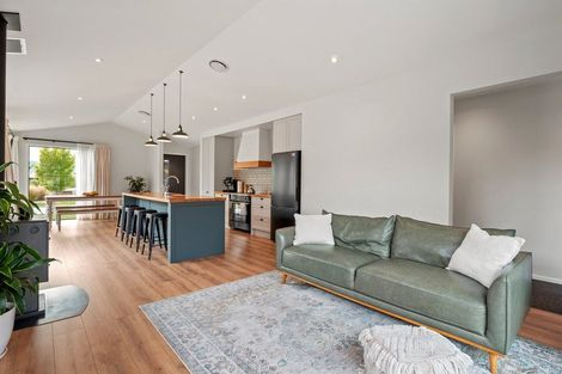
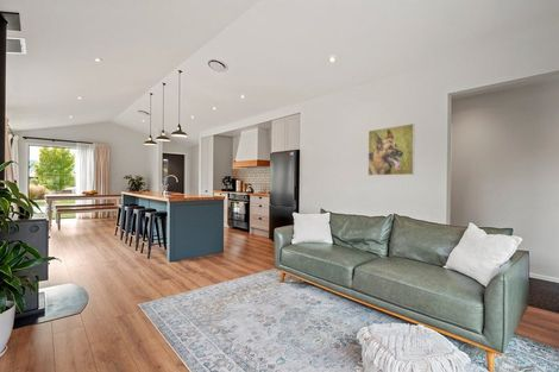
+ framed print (389, 151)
